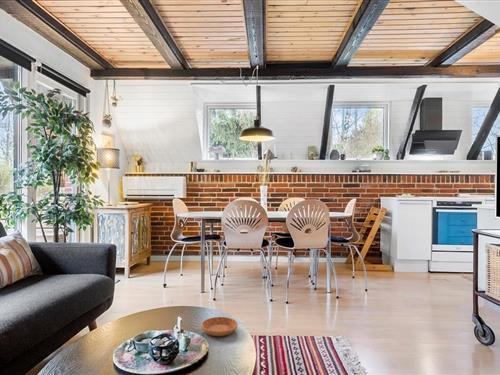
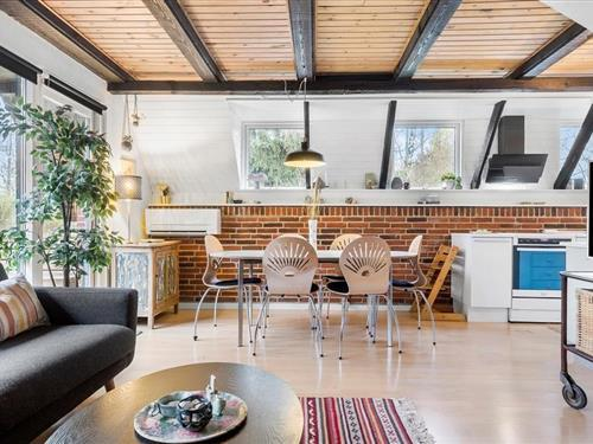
- saucer (219, 326)
